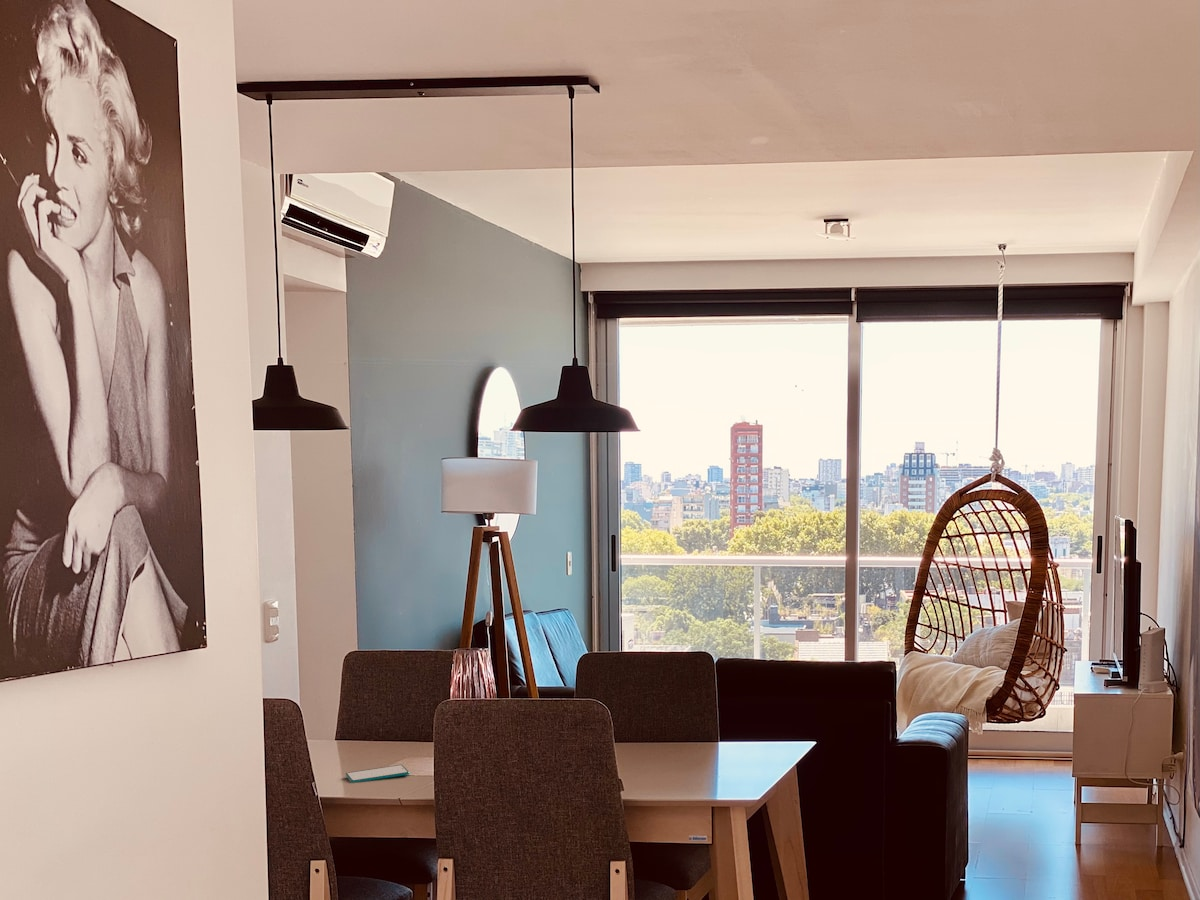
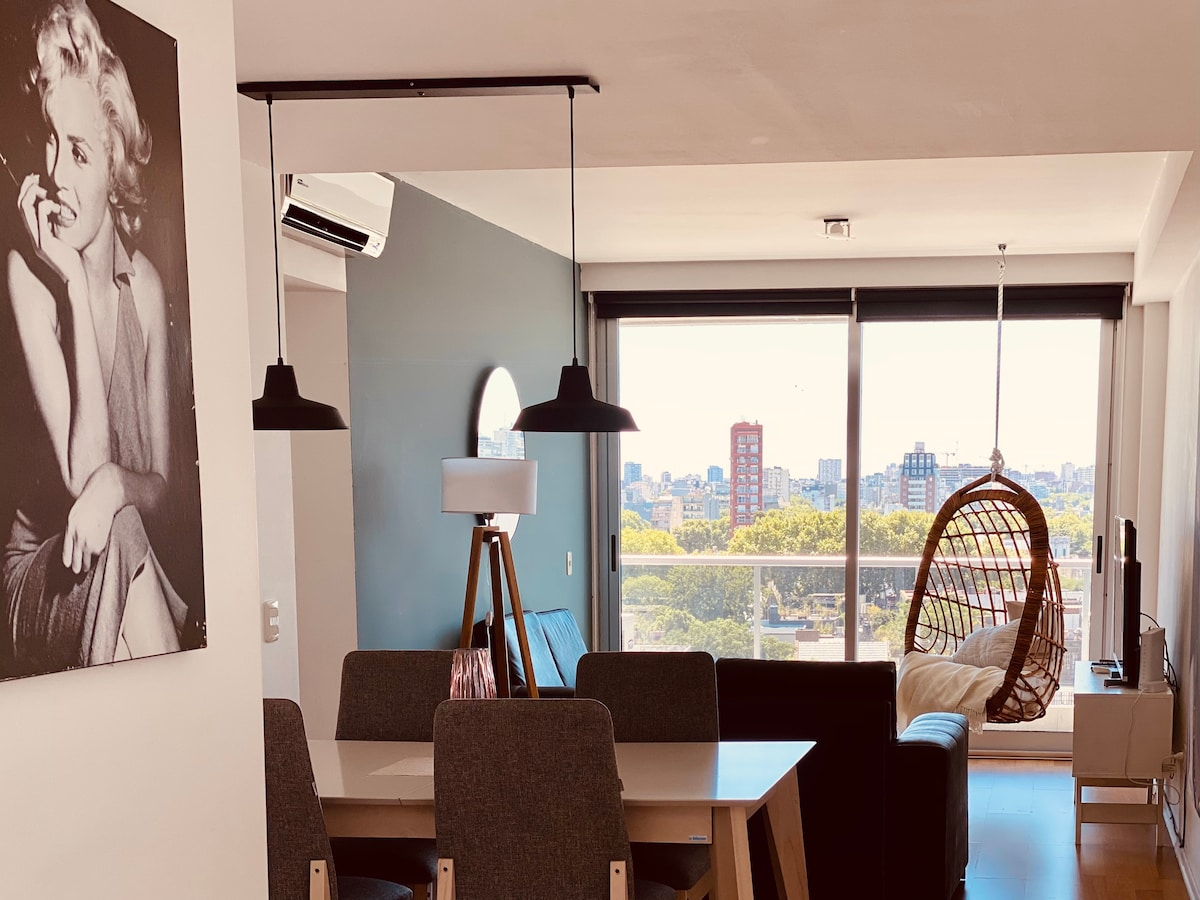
- smartphone (377, 773)
